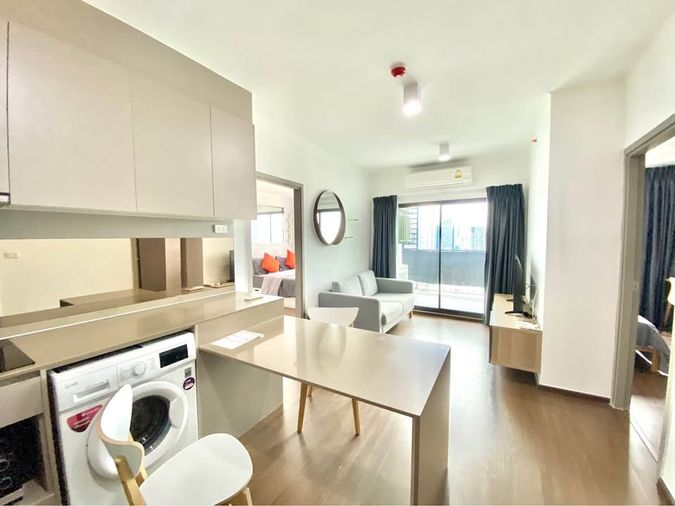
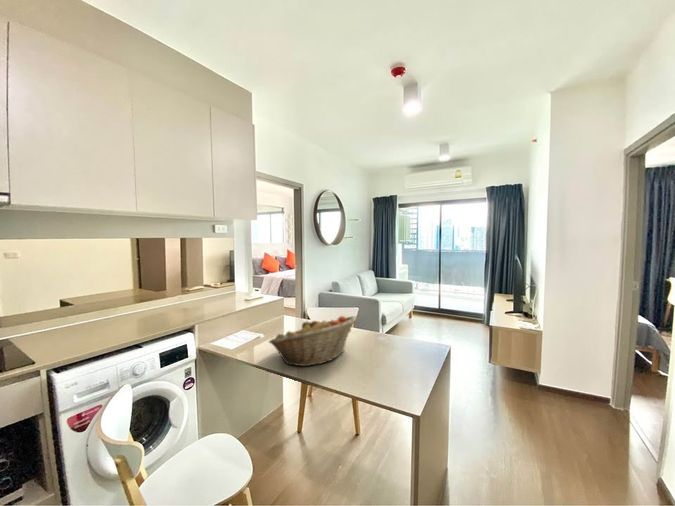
+ fruit basket (315, 335)
